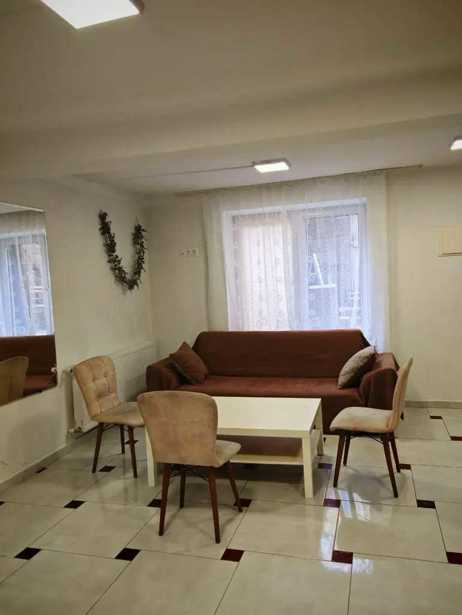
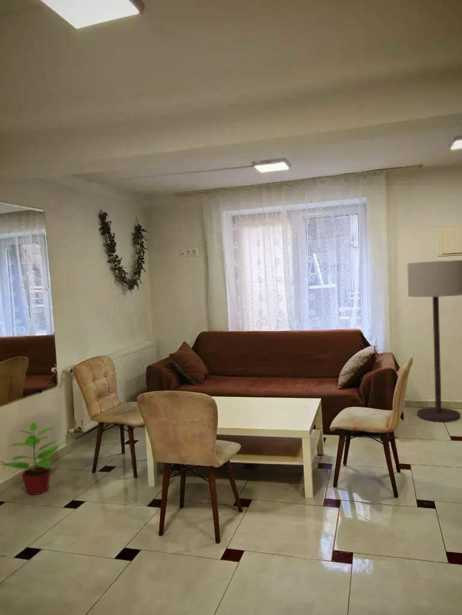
+ potted plant (37, 456)
+ floor lamp (436, 339)
